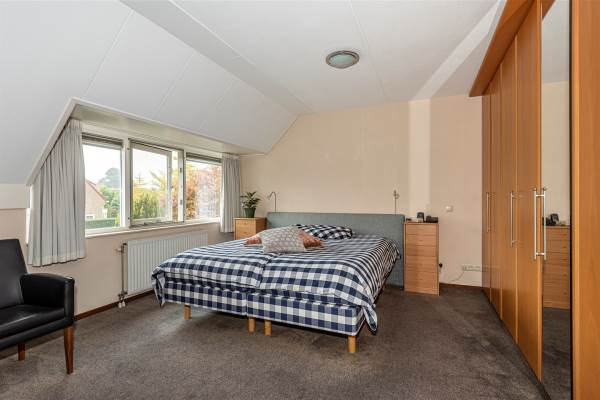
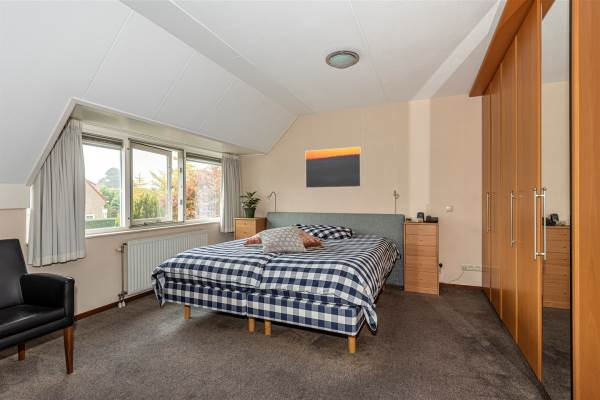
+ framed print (332, 168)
